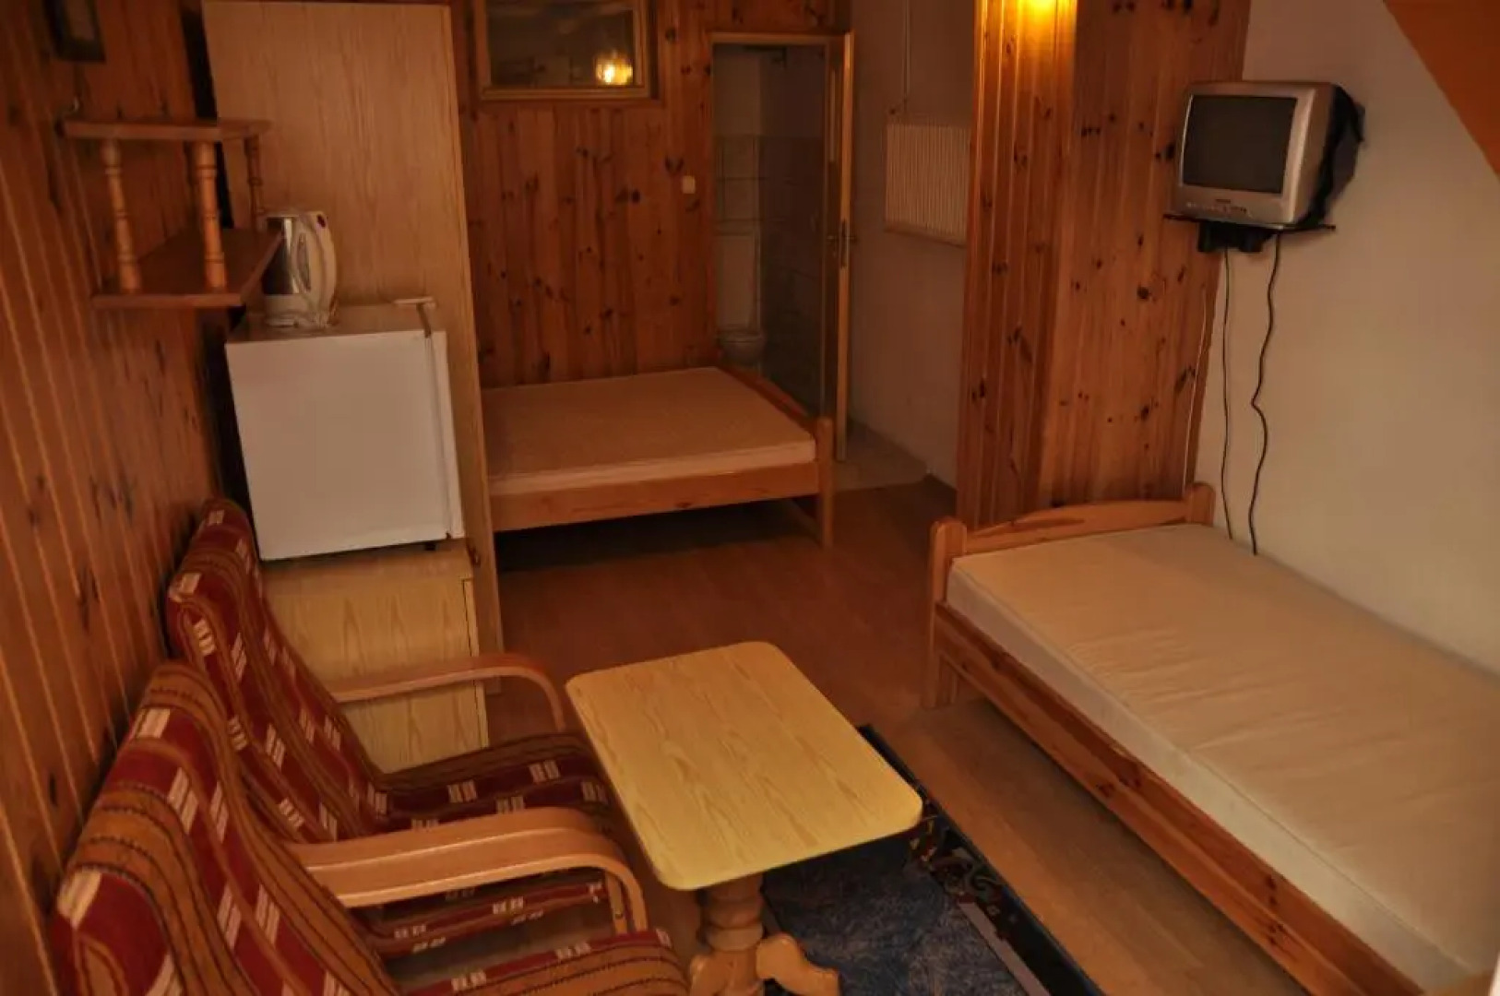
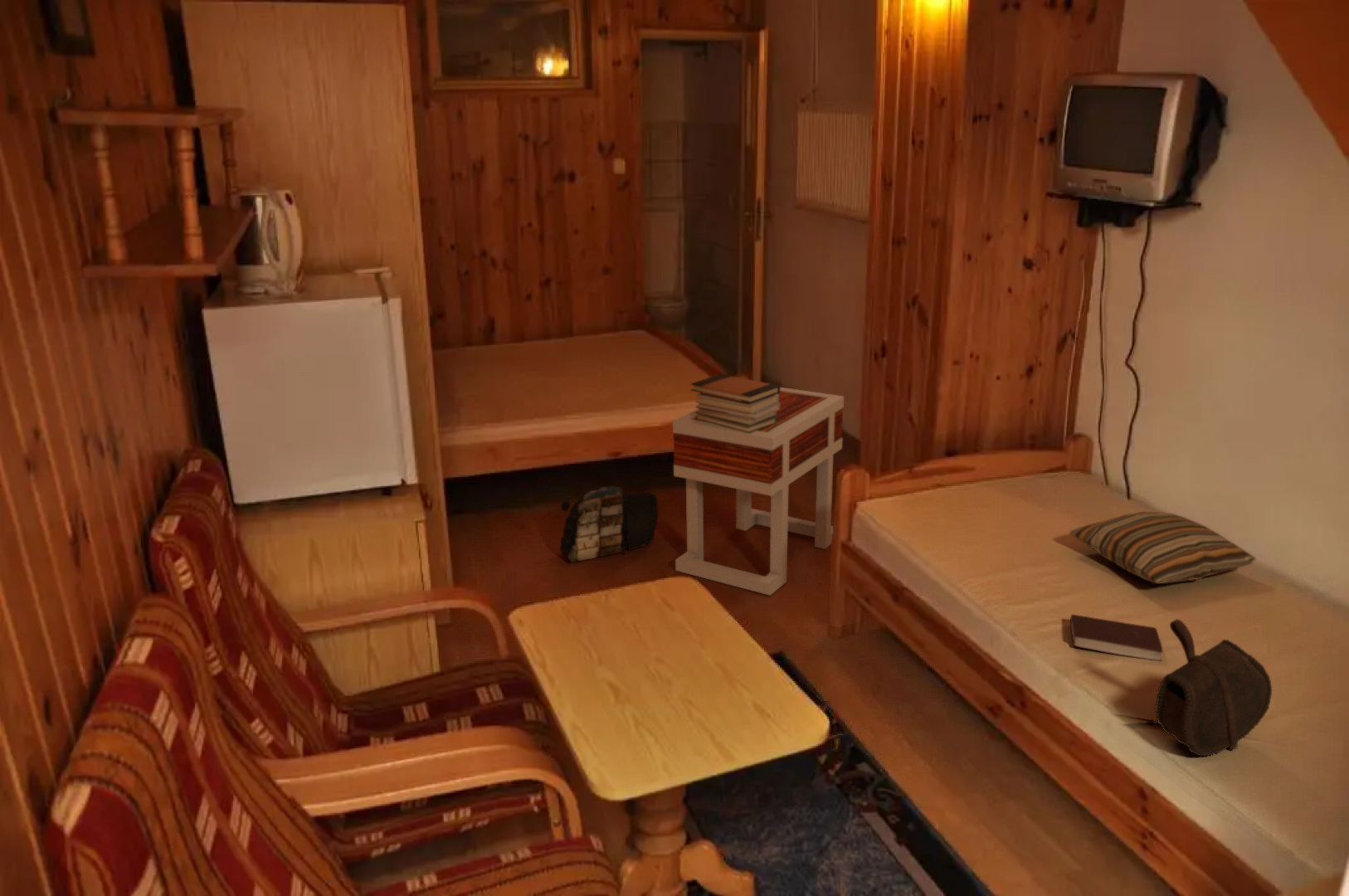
+ book (1115, 635)
+ pillow (1160, 545)
+ shoulder bag (1209, 684)
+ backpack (607, 518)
+ side table (757, 481)
+ book stack (736, 402)
